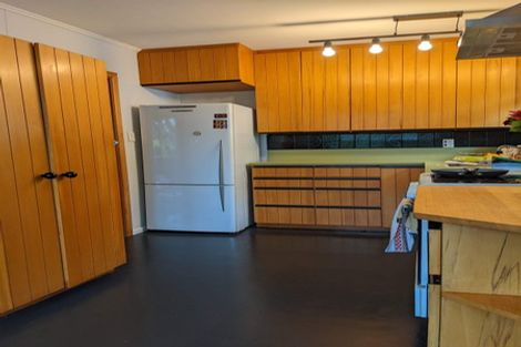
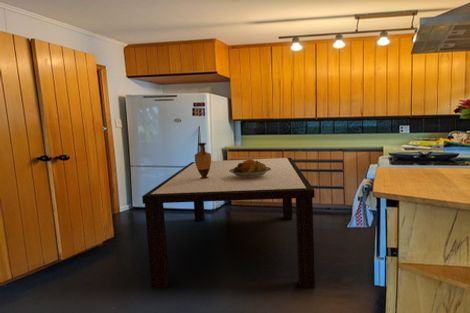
+ fruit bowl (249, 167)
+ vase (203, 160)
+ dining table (237, 199)
